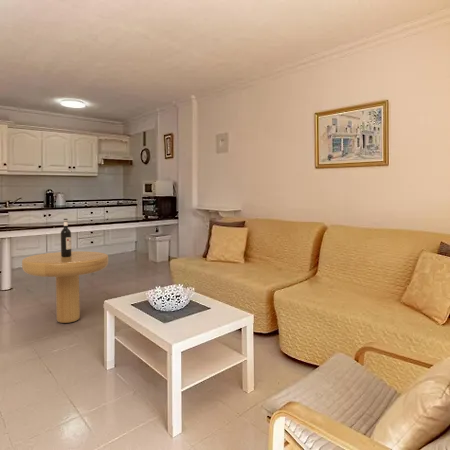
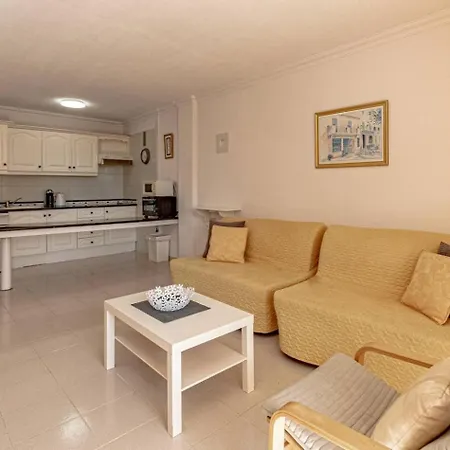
- dining table (67, 269)
